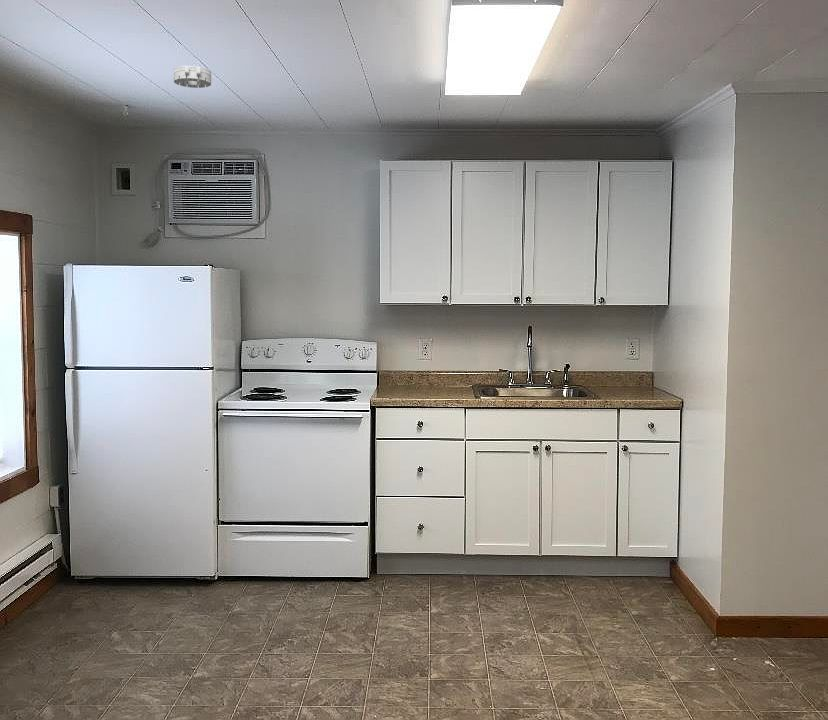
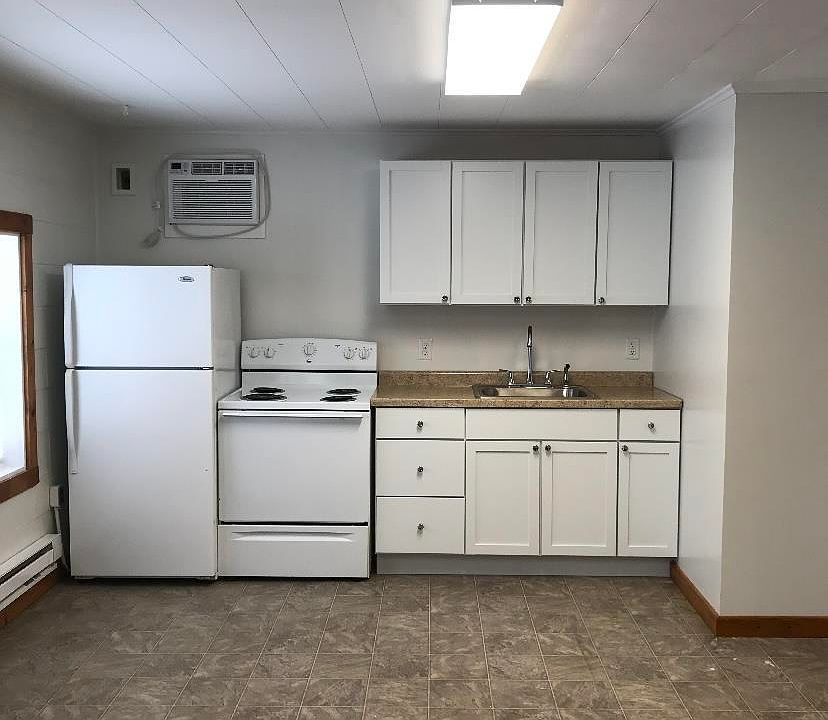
- smoke detector (192, 76)
